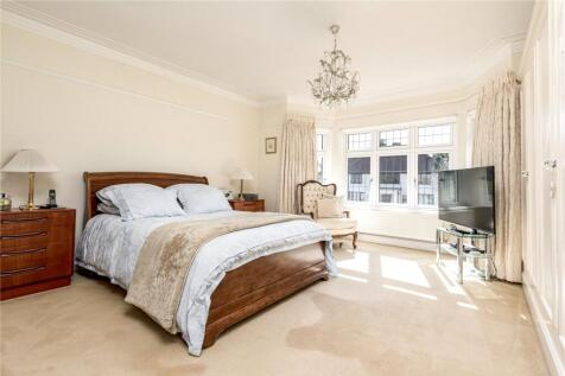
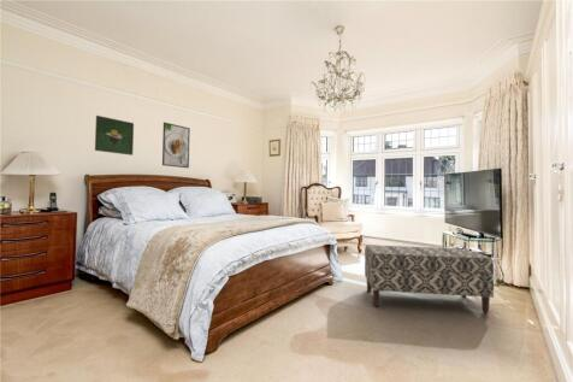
+ bench (421, 276)
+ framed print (114, 136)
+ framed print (176, 146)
